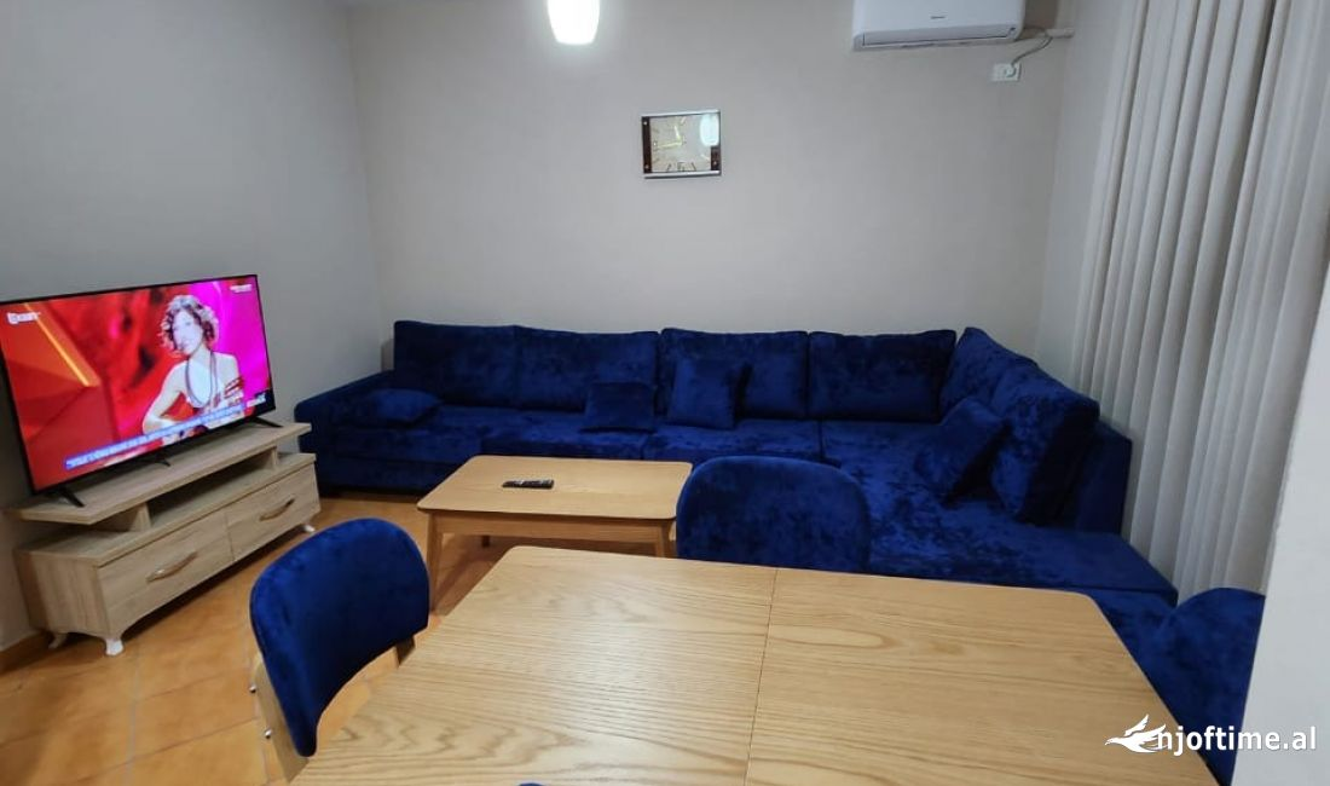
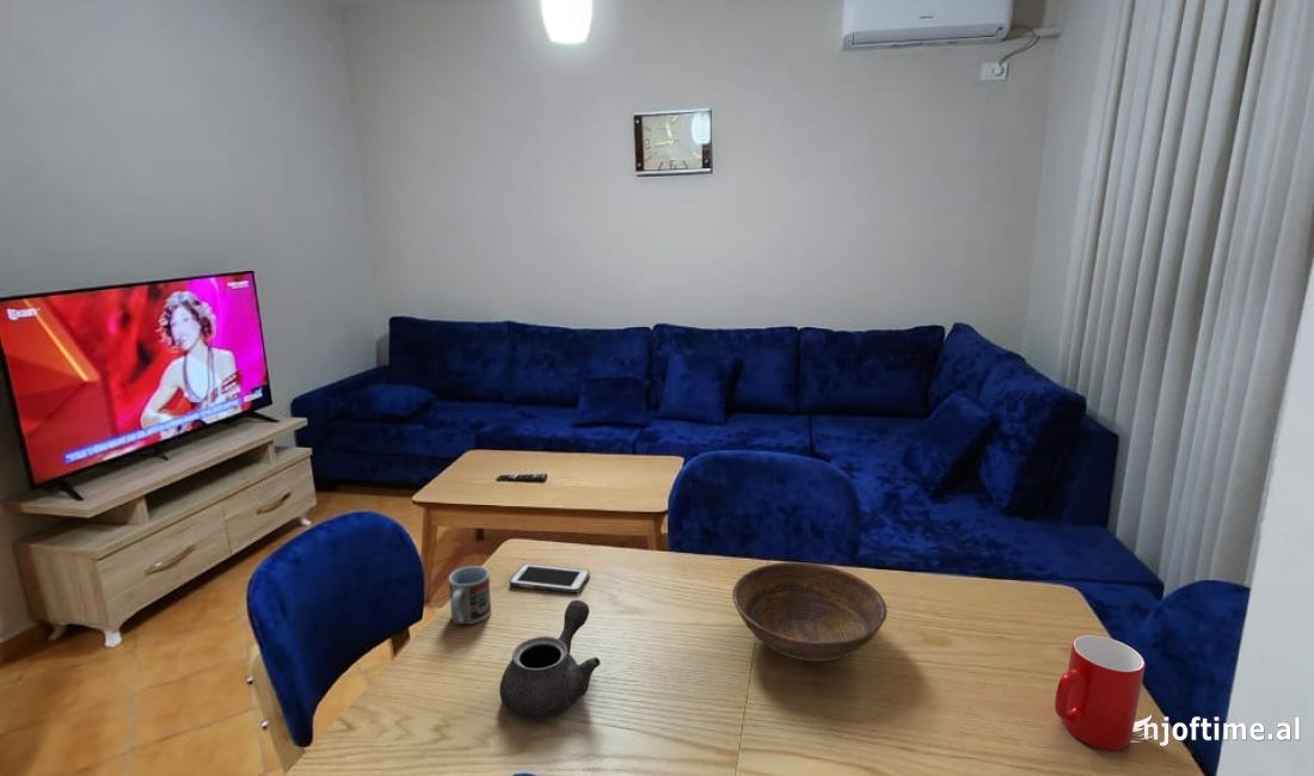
+ cup (1088, 691)
+ bowl (806, 618)
+ cup (467, 598)
+ teapot (558, 655)
+ cell phone (549, 578)
